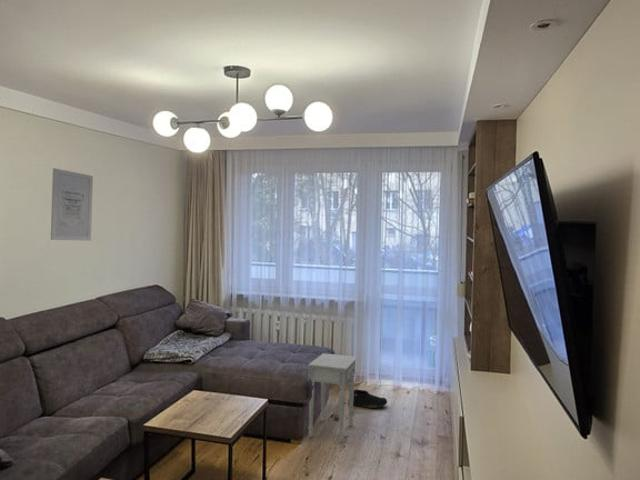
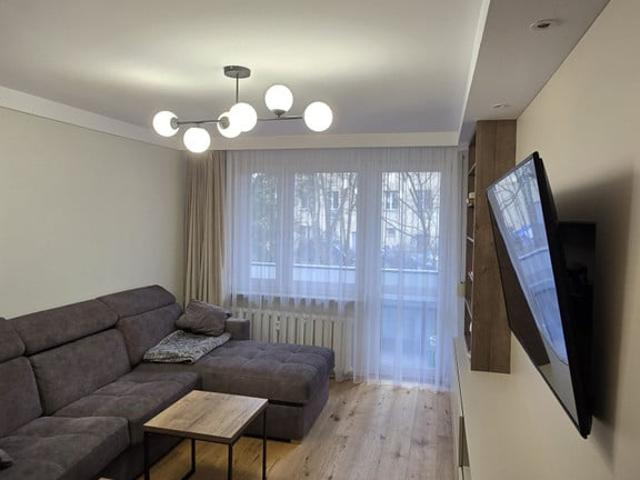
- shoe (367, 398)
- wall art (72, 206)
- nightstand (339, 395)
